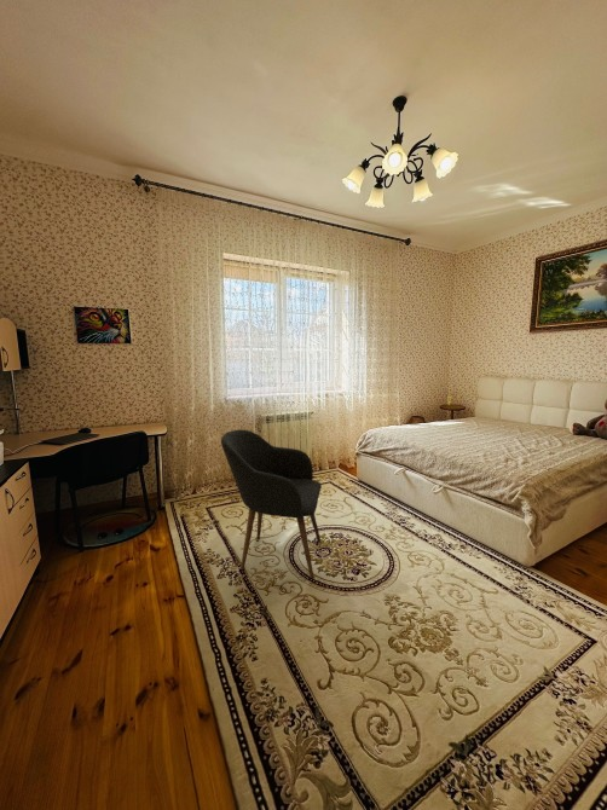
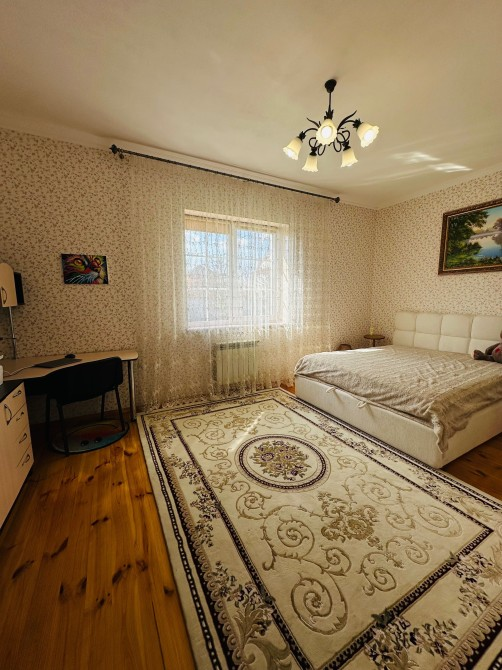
- armchair (281, 494)
